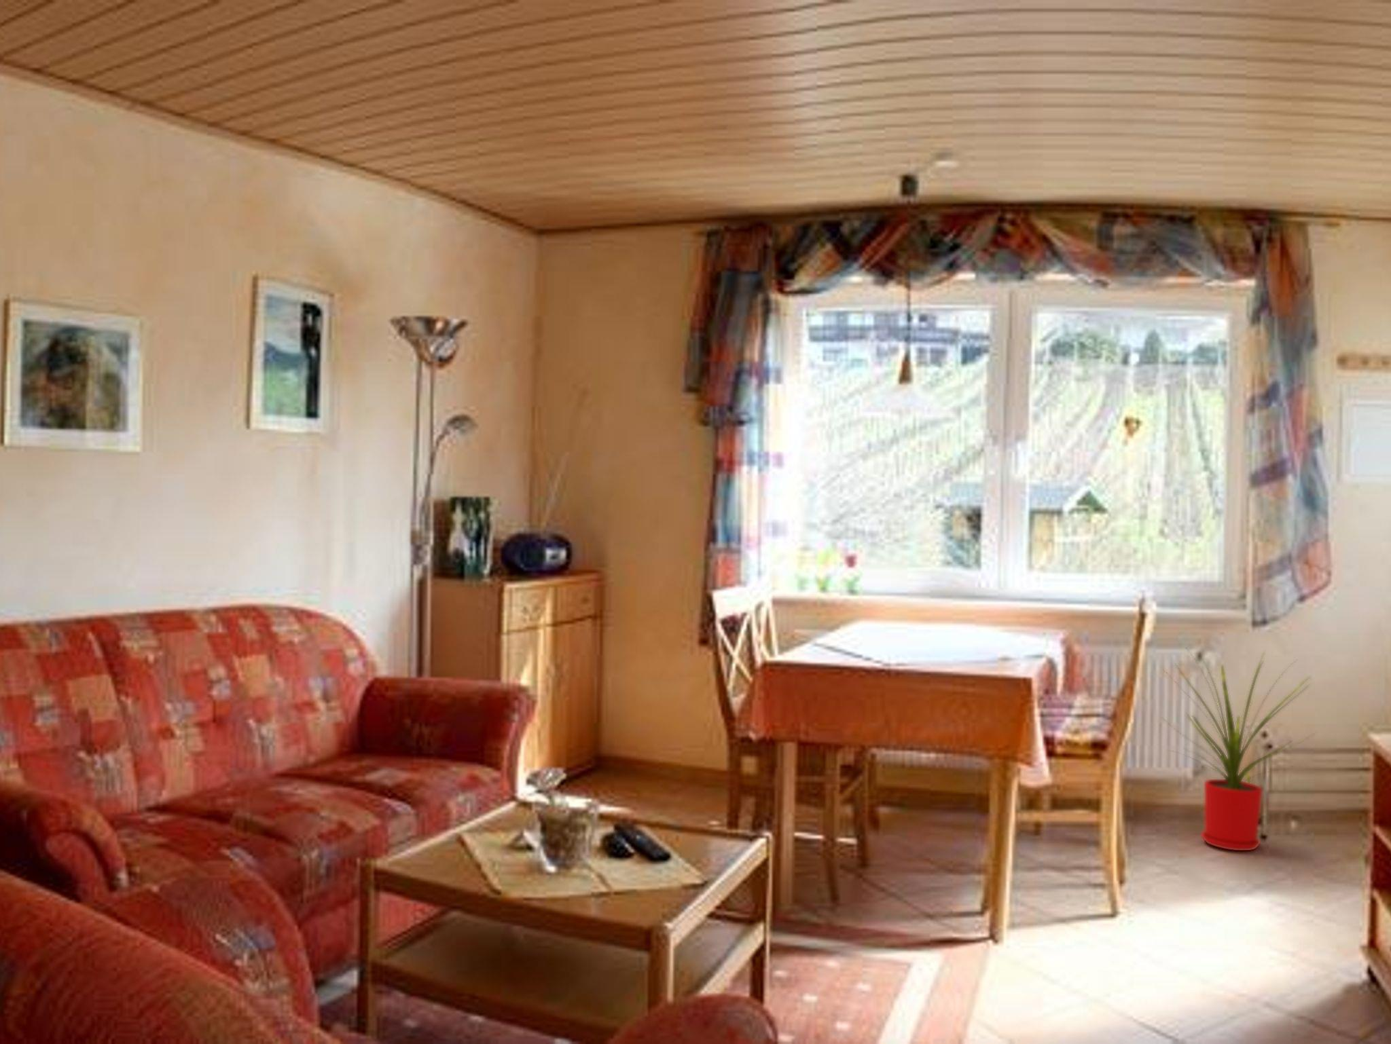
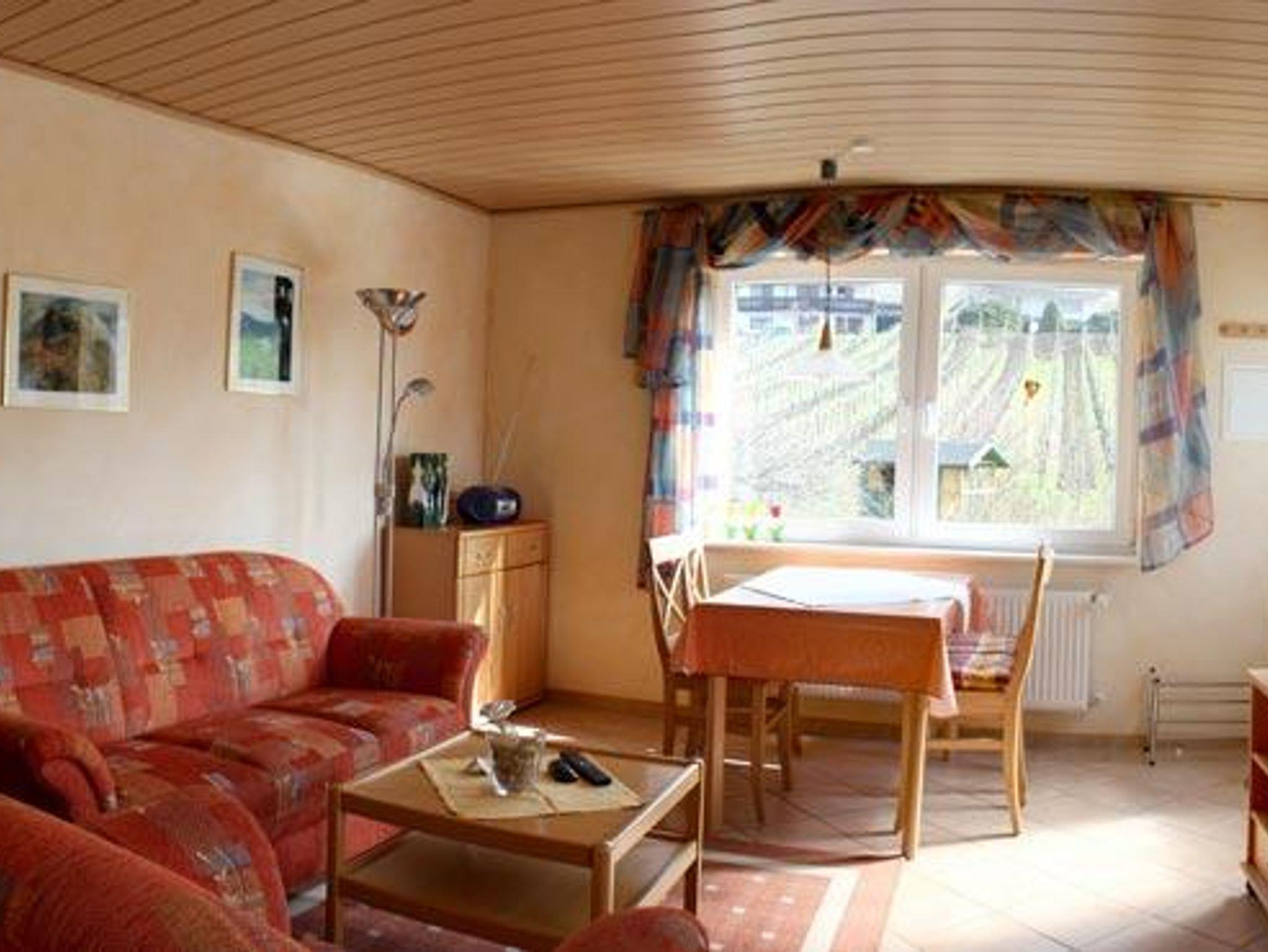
- house plant (1234, 748)
